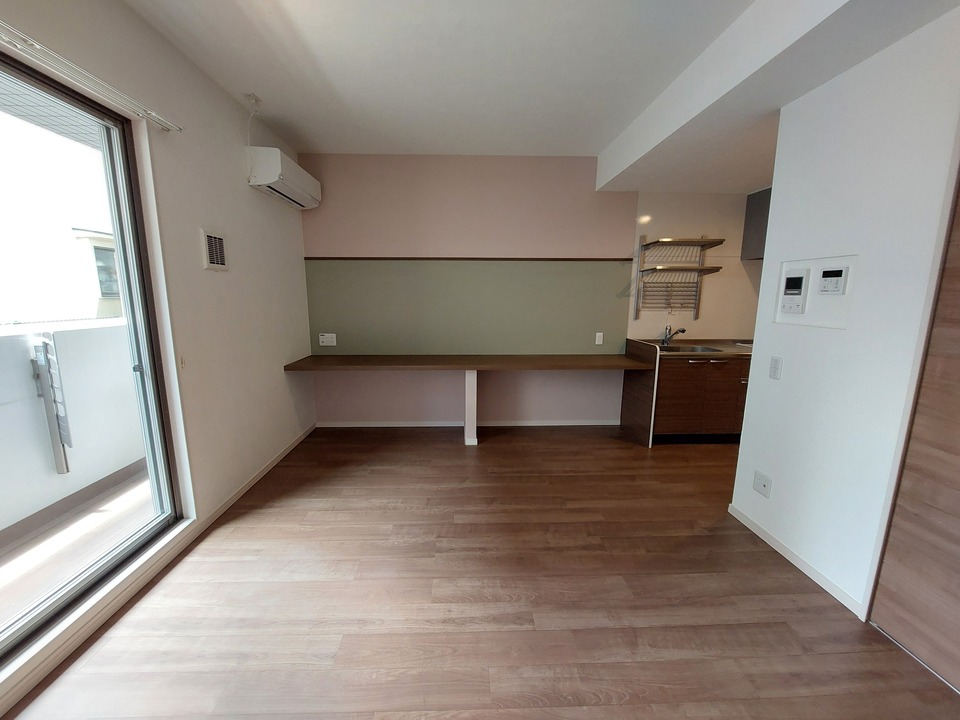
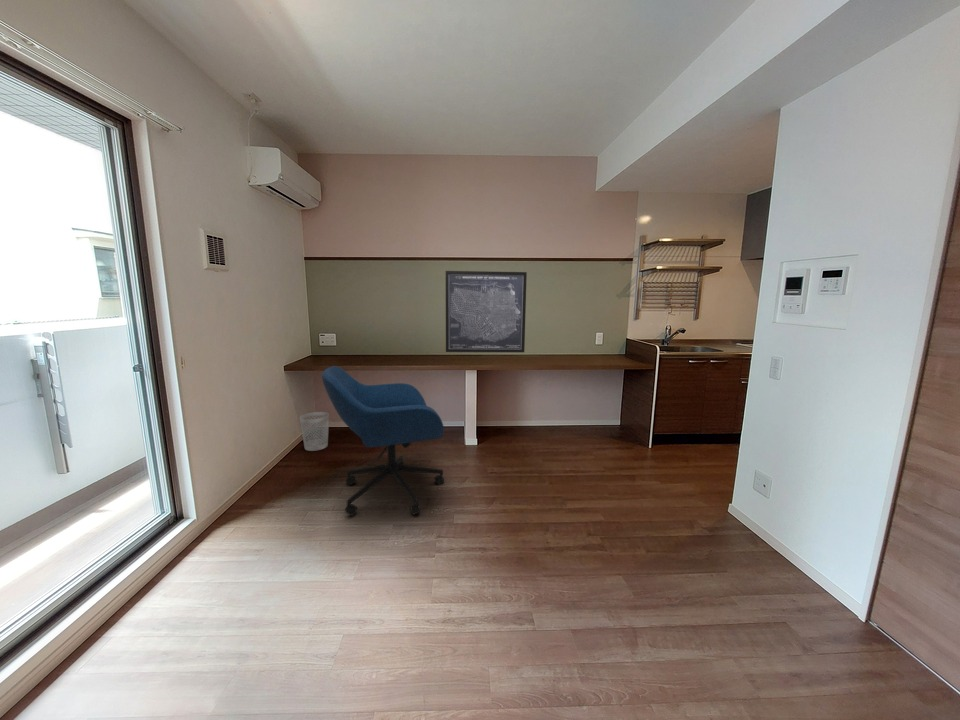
+ wastebasket (315, 430)
+ wall art (485, 312)
+ office chair (387, 431)
